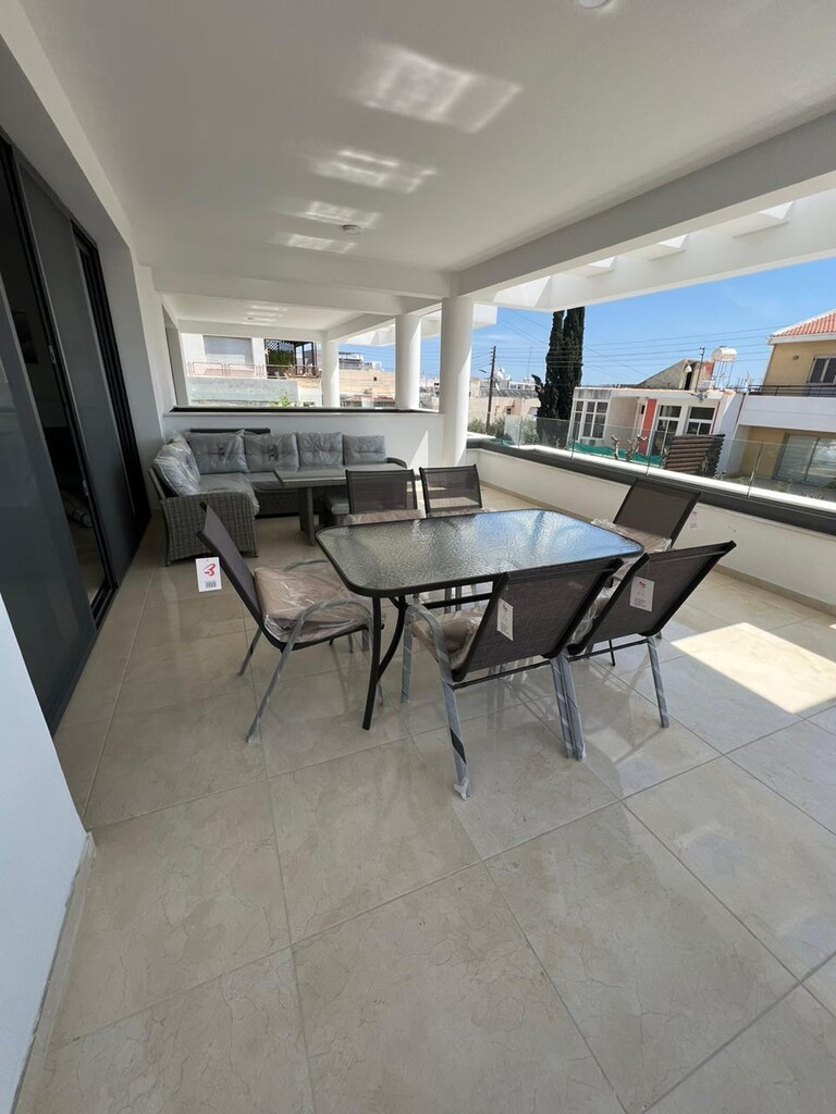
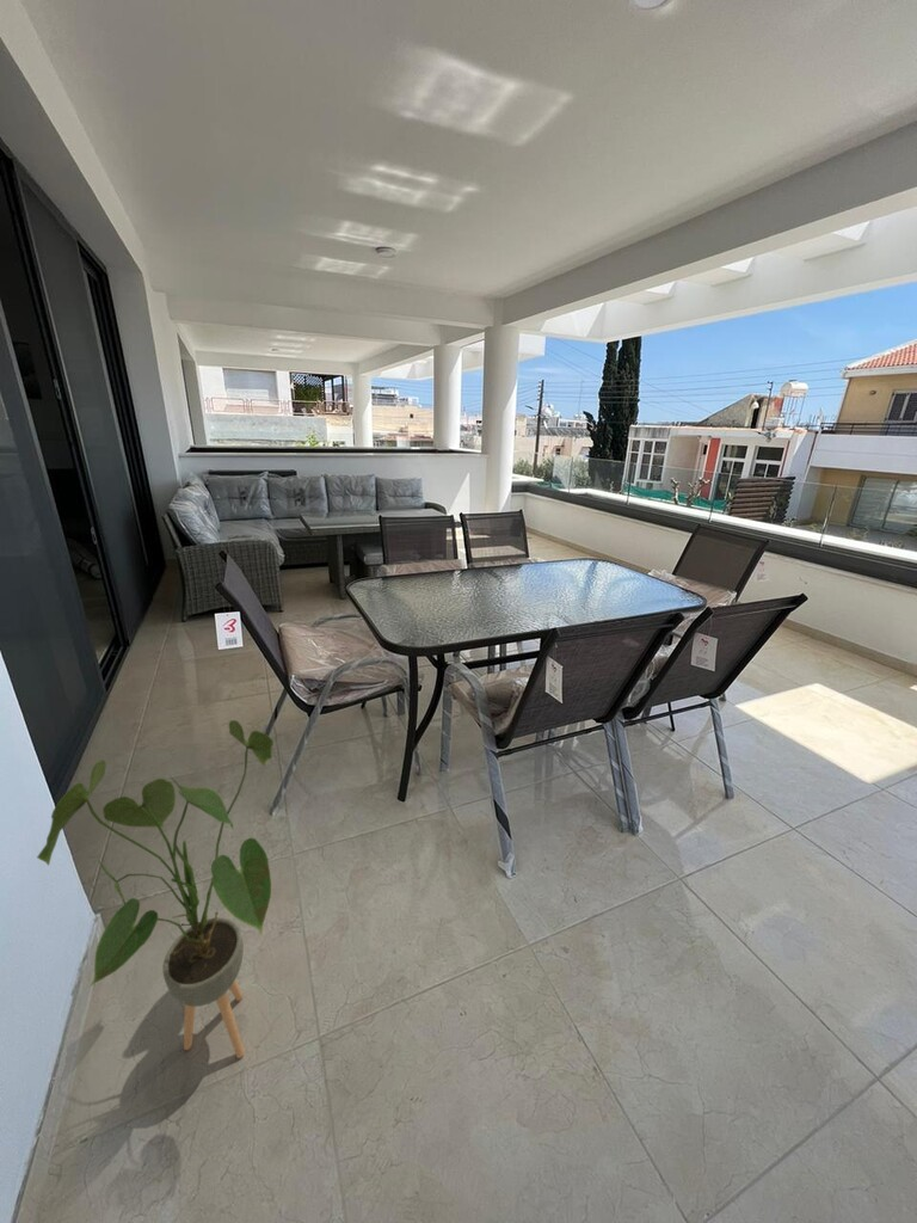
+ house plant (184, 907)
